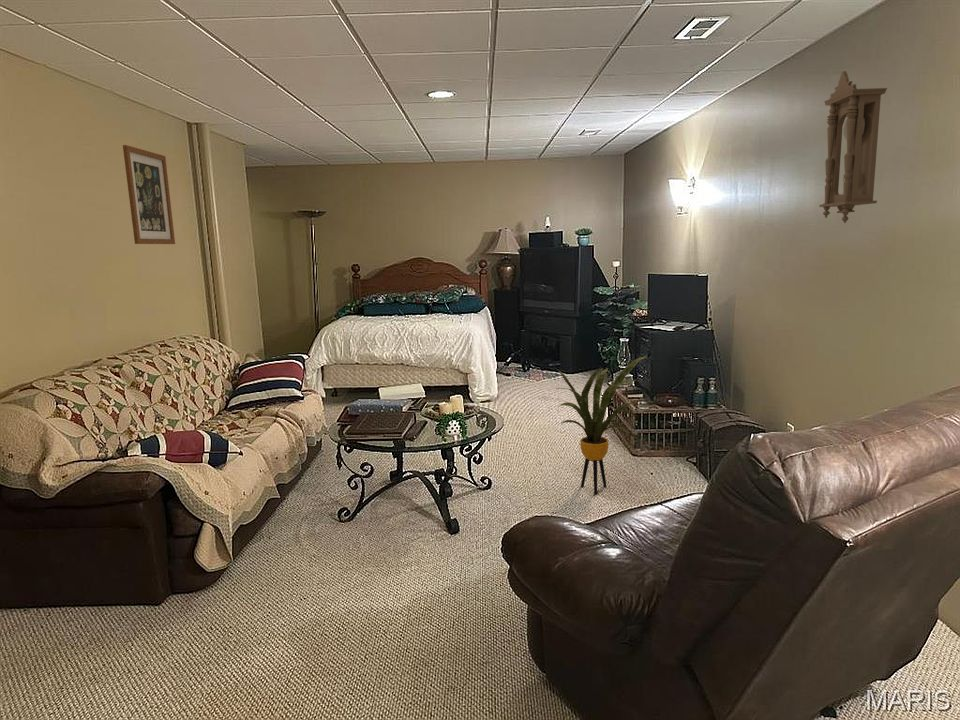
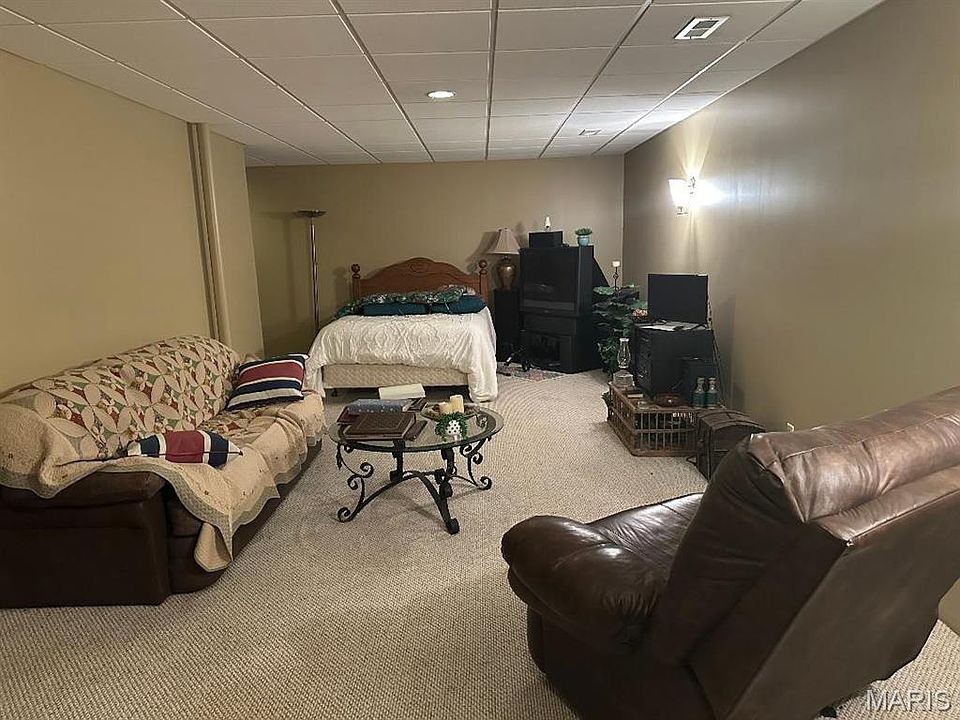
- wall art (150, 198)
- pendulum clock (850, 148)
- house plant (602, 426)
